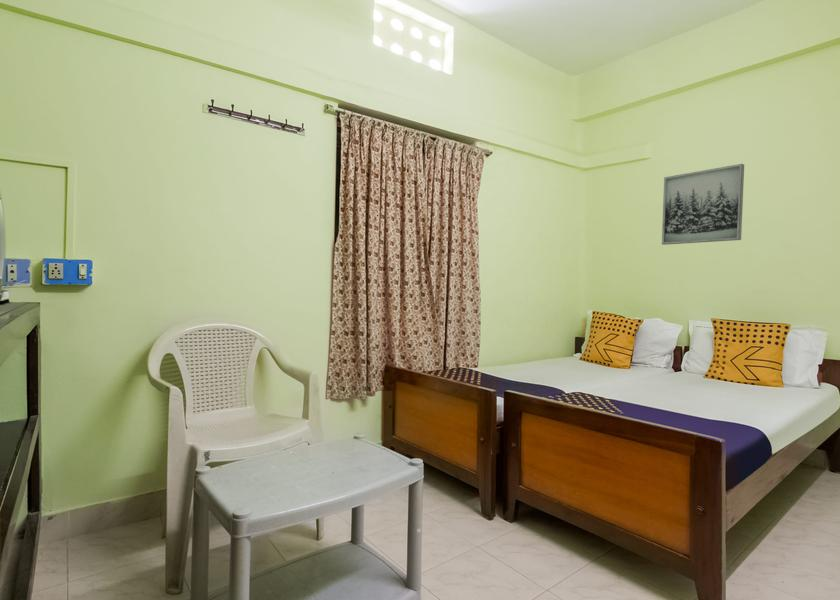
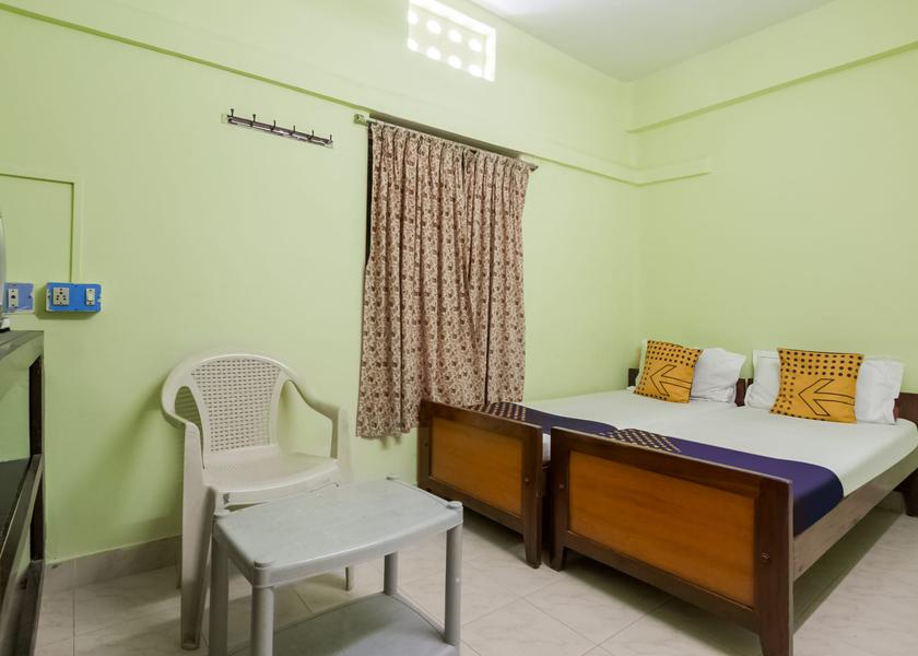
- wall art (700, 206)
